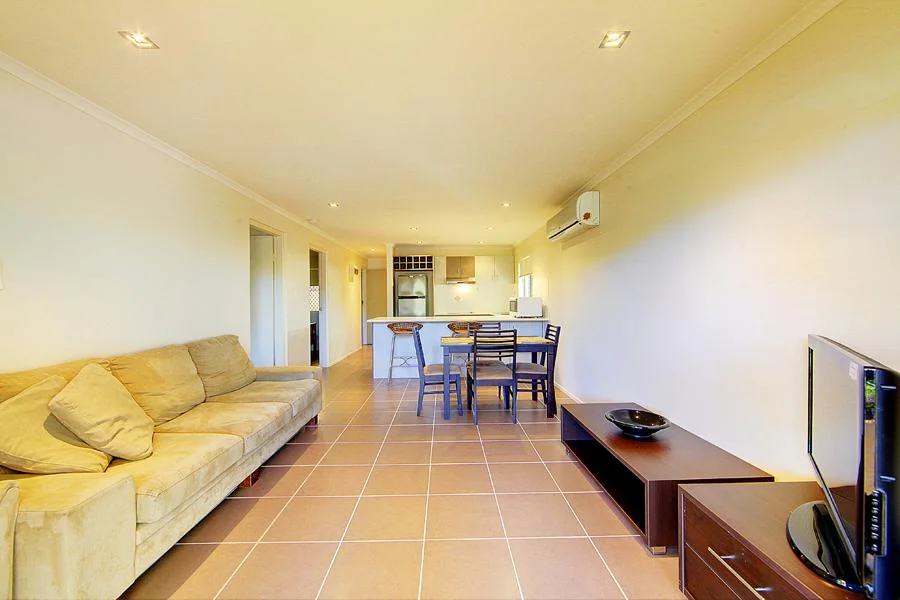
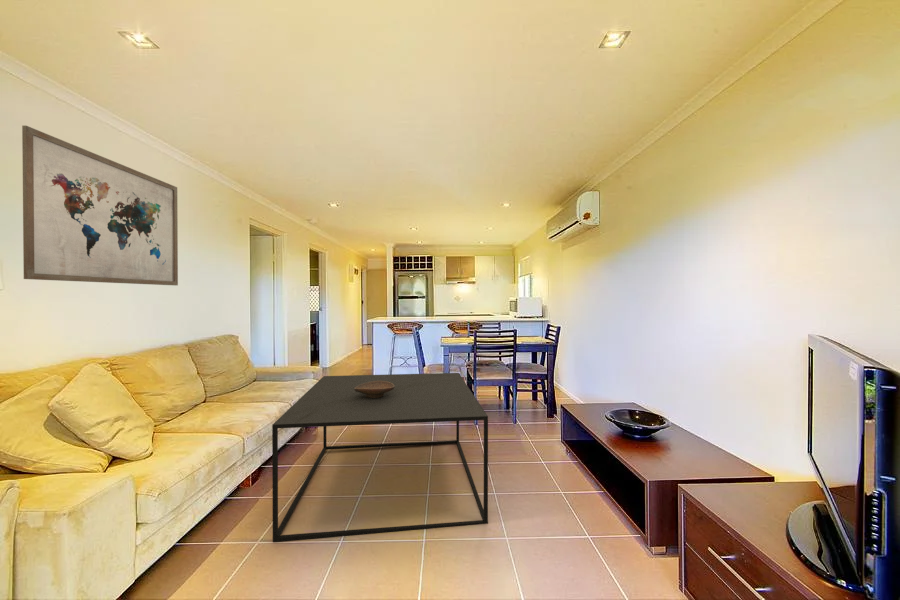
+ decorative bowl (374, 389)
+ coffee table (389, 443)
+ wall art (117, 223)
